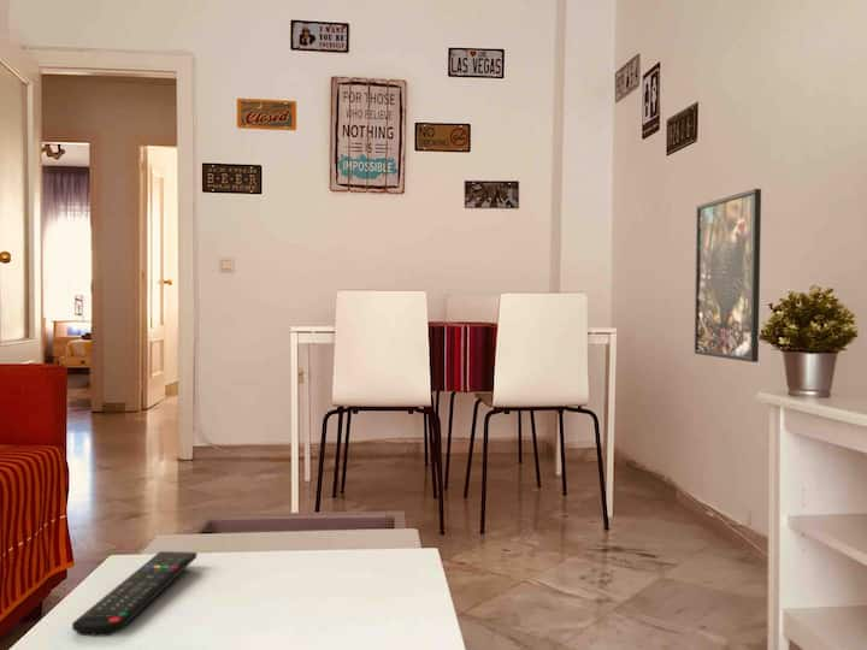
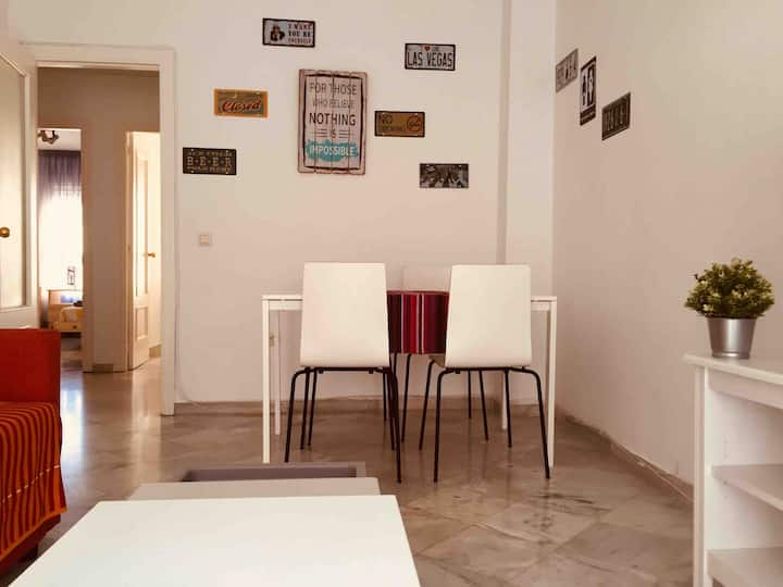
- remote control (141, 589)
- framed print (725, 278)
